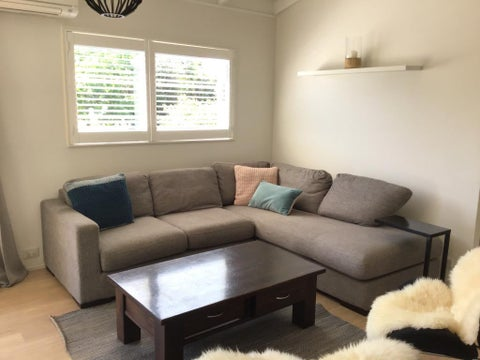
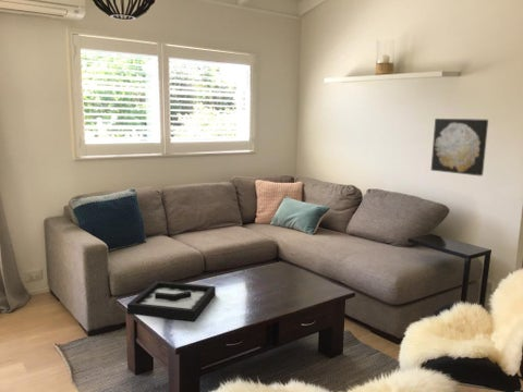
+ decorative tray (173, 299)
+ wall art (458, 146)
